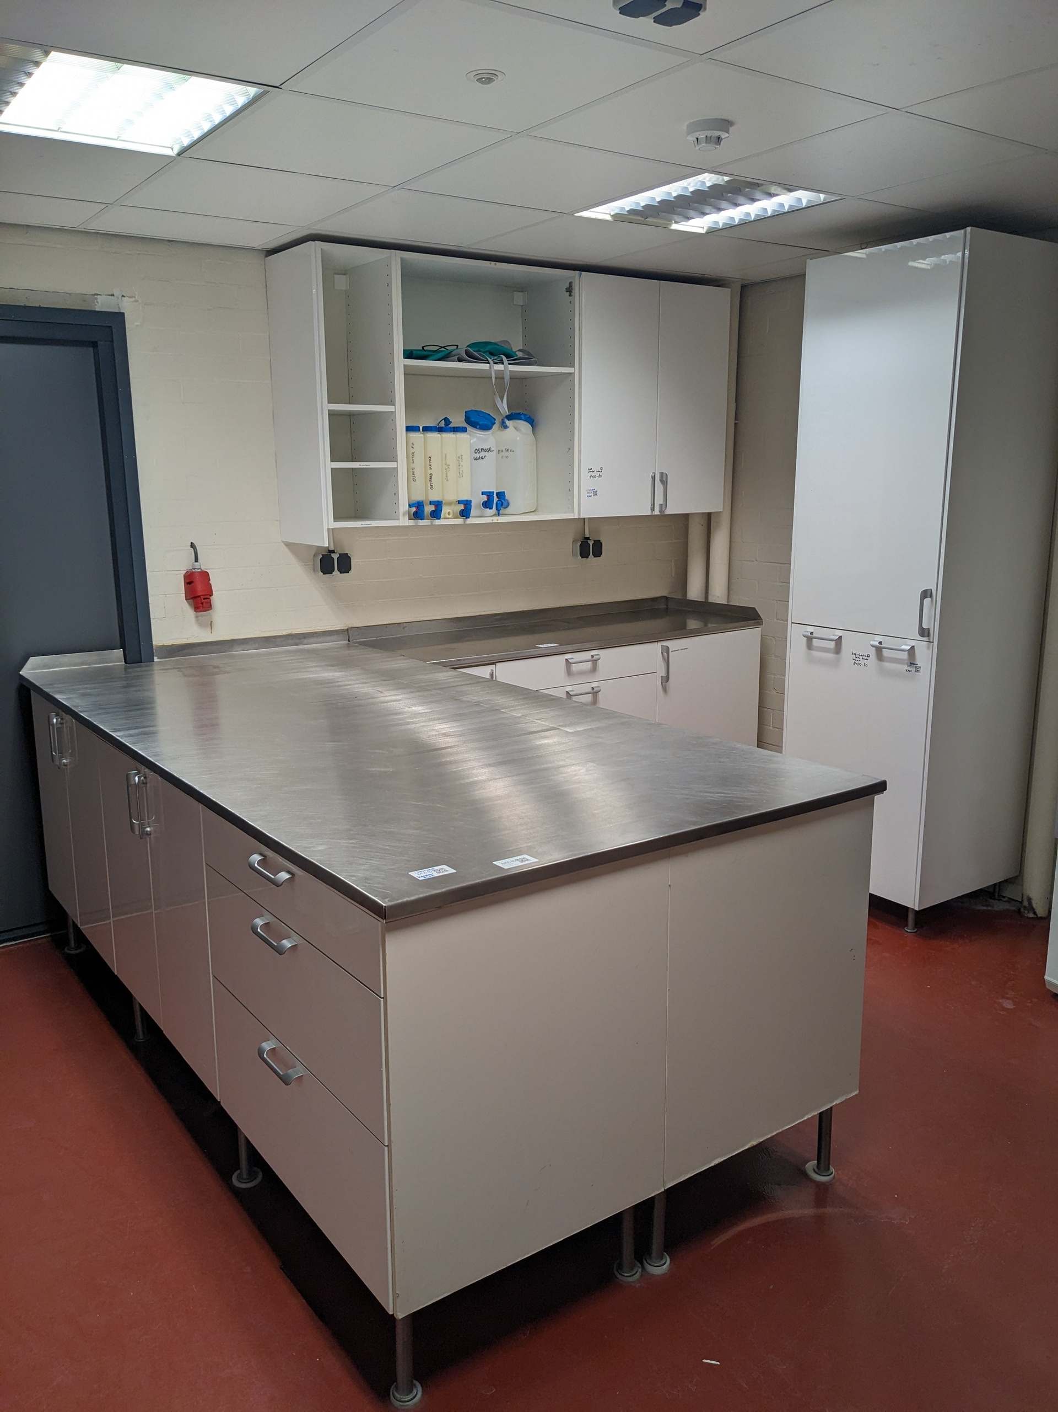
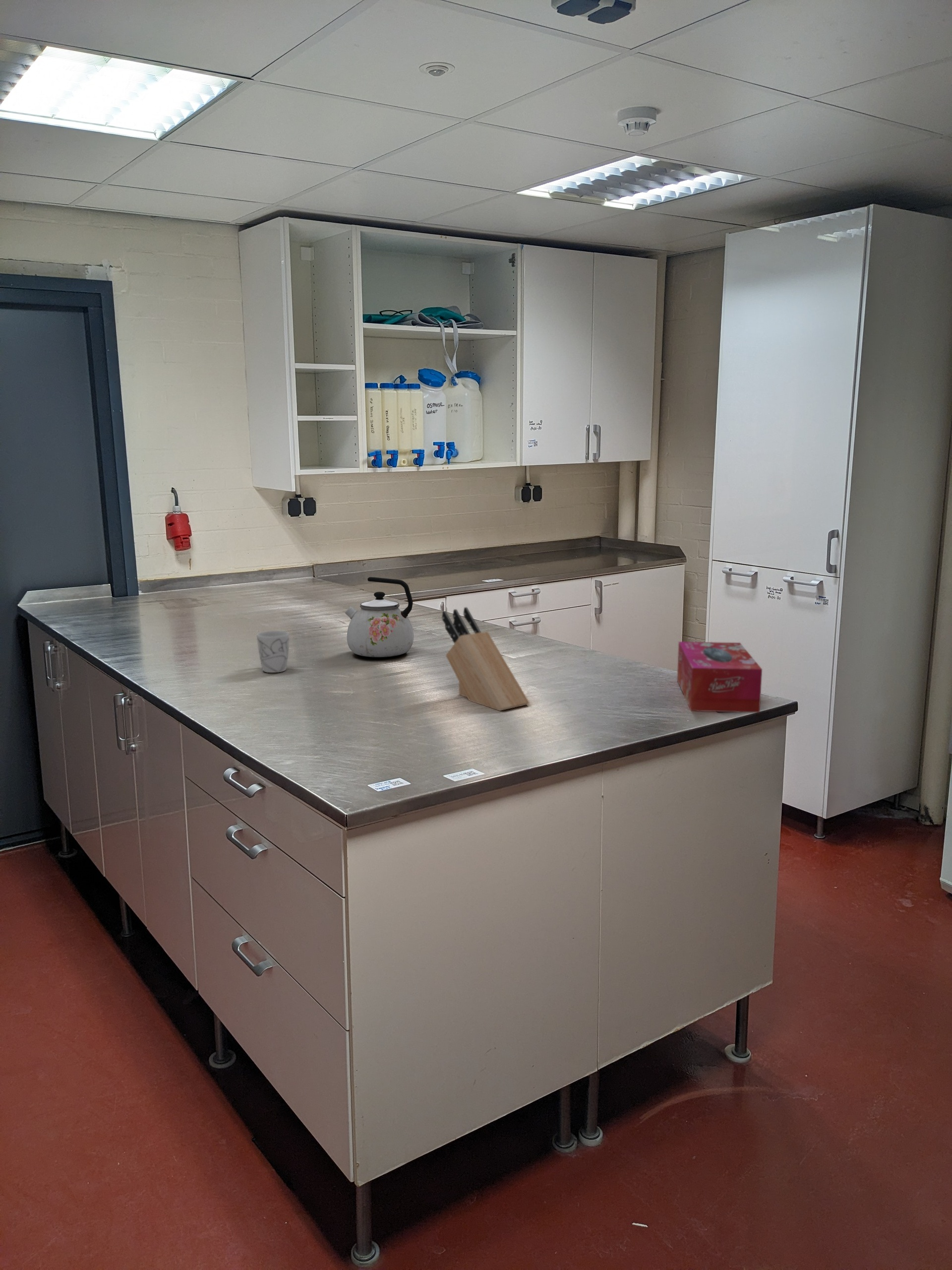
+ tissue box (716, 675)
+ knife block (481, 656)
+ kettle (379, 616)
+ mug (271, 651)
